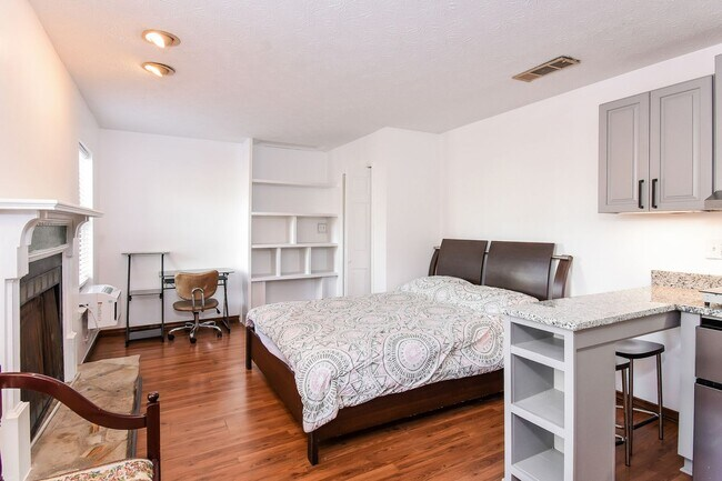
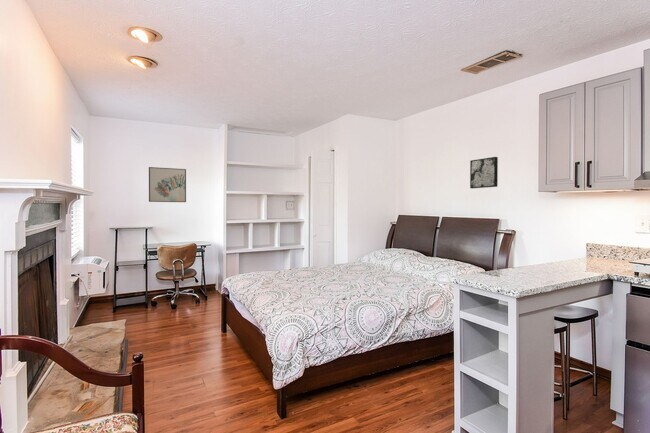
+ wall art (483, 173)
+ wall art (167, 185)
